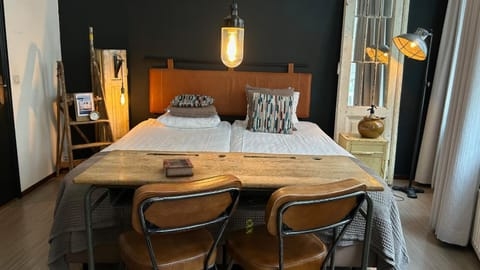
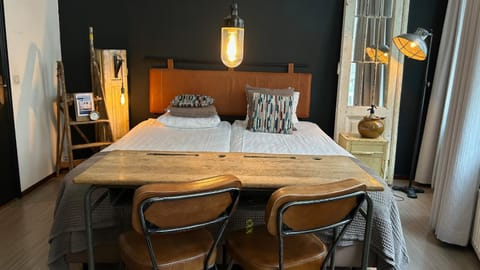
- book (177, 166)
